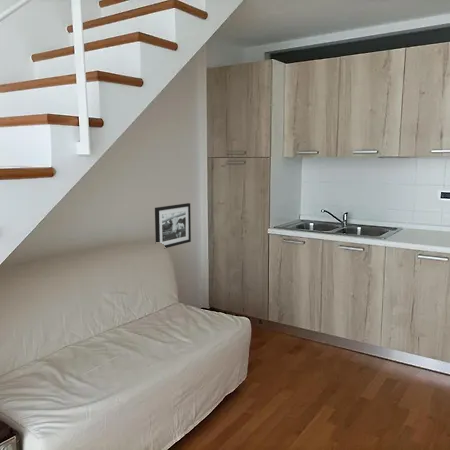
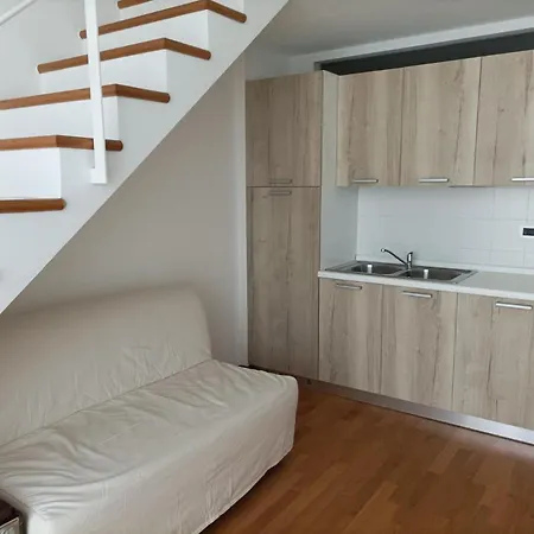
- picture frame (173, 225)
